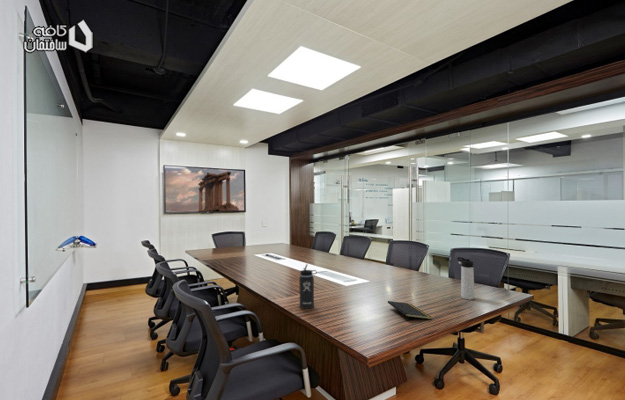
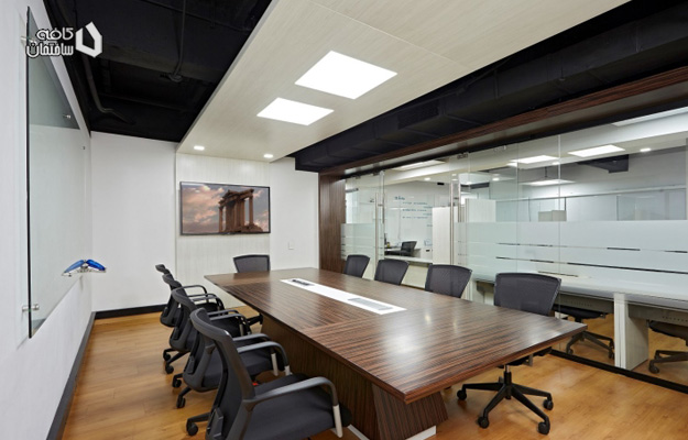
- thermos bottle (308, 285)
- notepad (408, 309)
- thermos bottle (465, 277)
